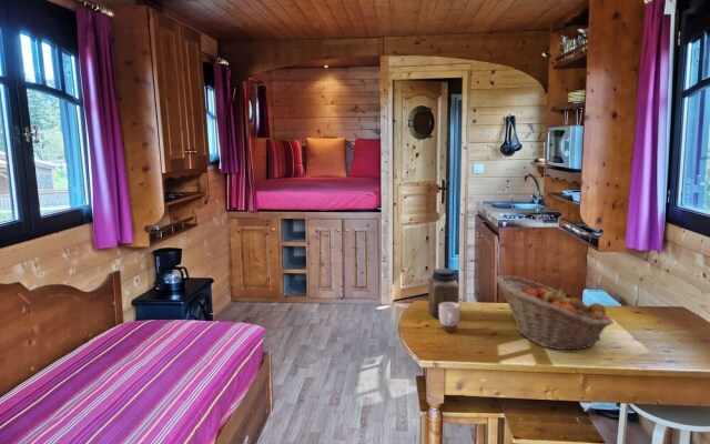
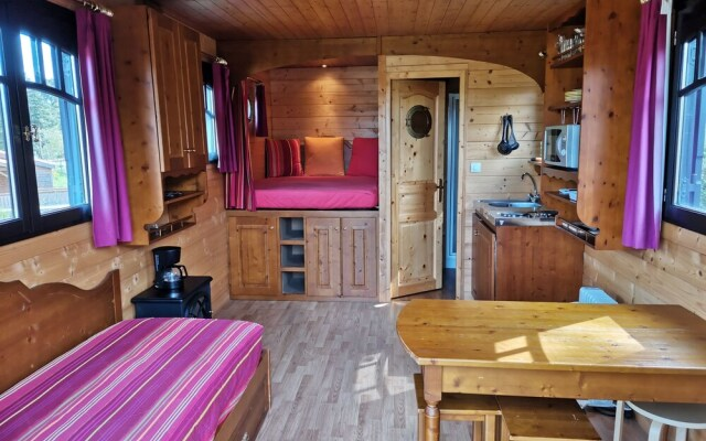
- jar (443, 292)
- fruit basket (550, 307)
- mug (449, 319)
